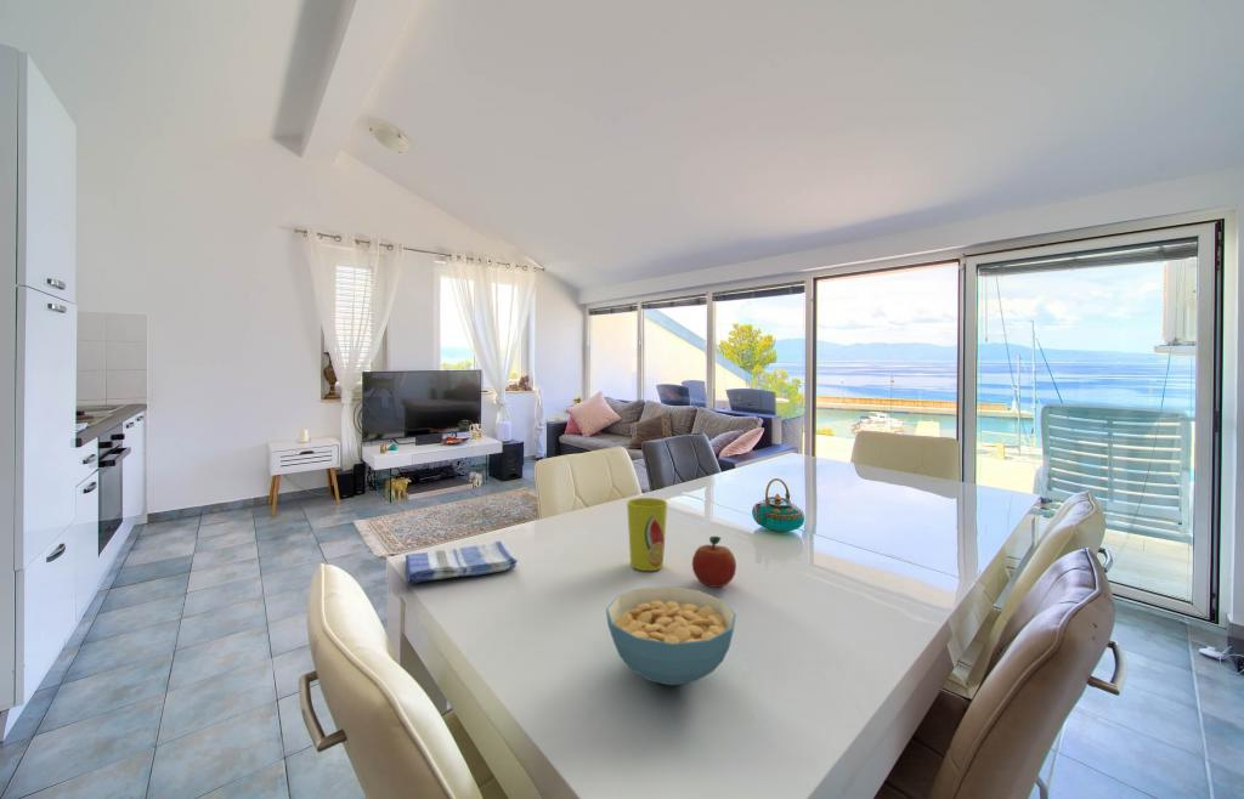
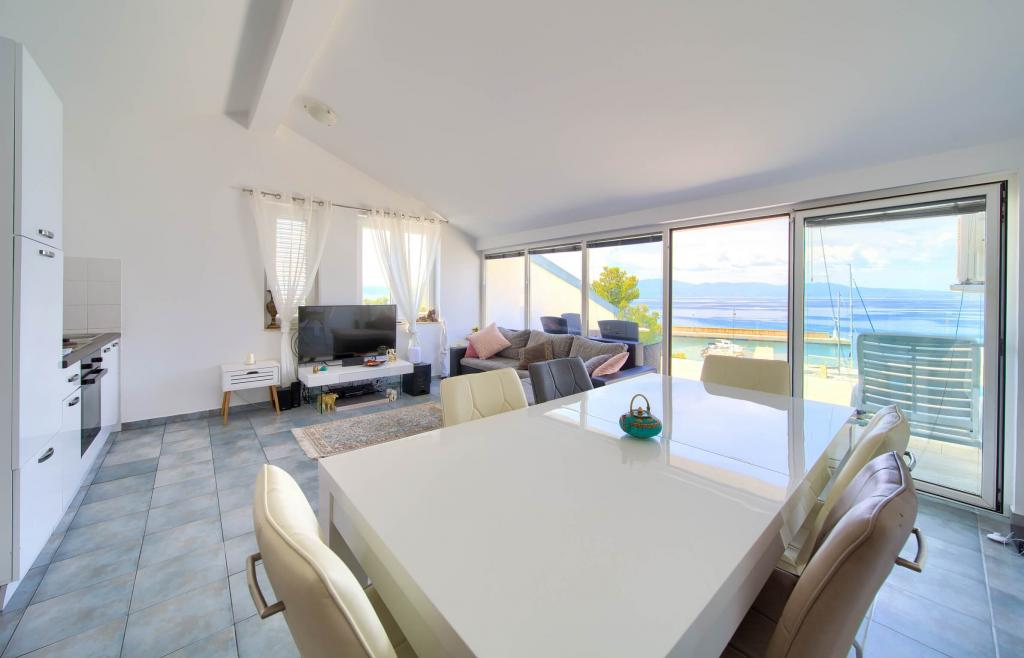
- cup (646, 533)
- fruit (713, 561)
- dish towel (460, 559)
- cereal bowl (669, 642)
